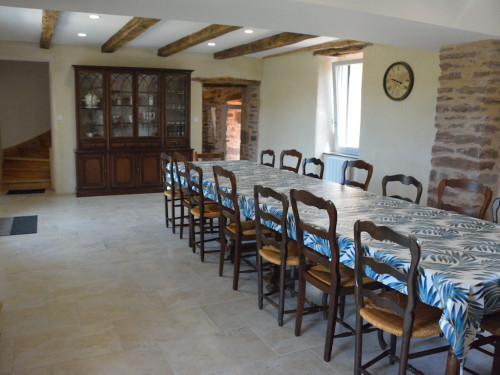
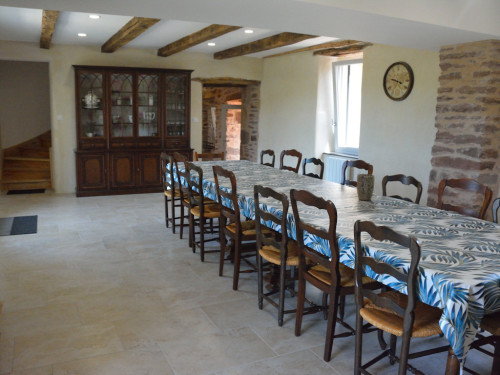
+ plant pot (365, 187)
